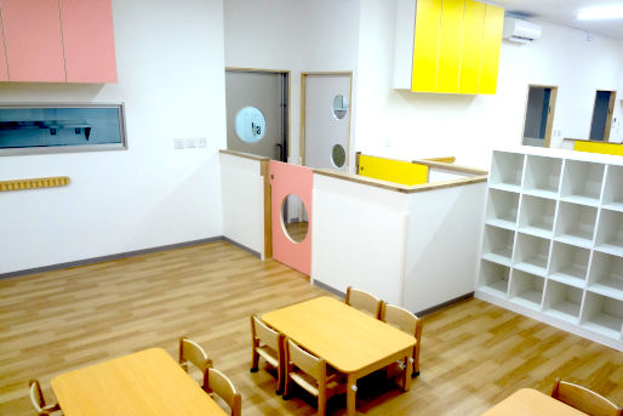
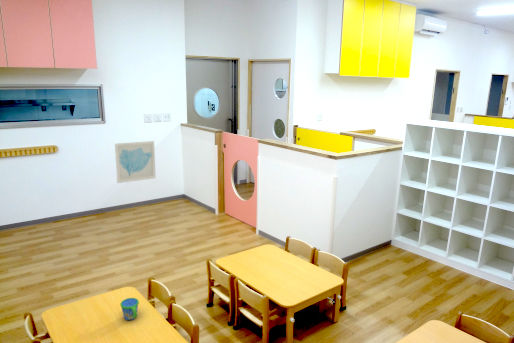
+ snack cup (130, 309)
+ wall art (136, 161)
